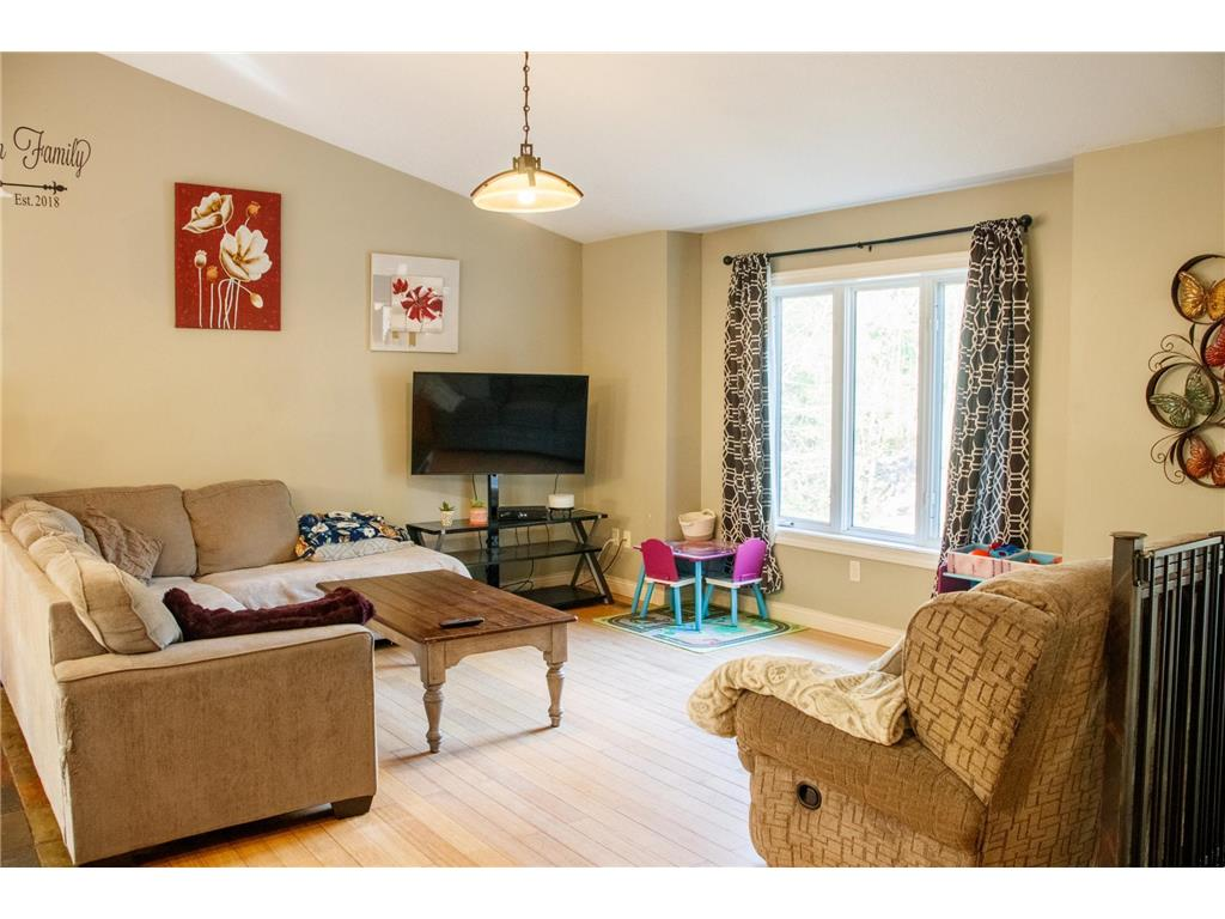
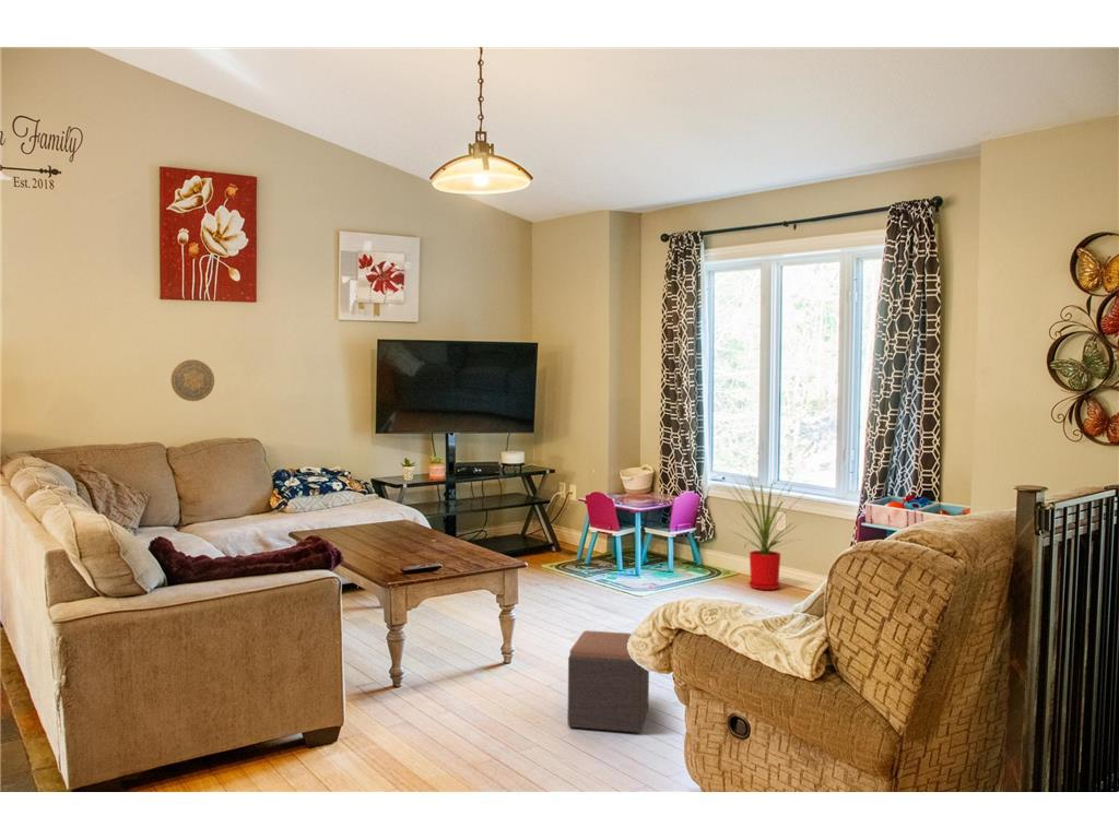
+ house plant (766, 531)
+ decorative plate (192, 380)
+ footstool (609, 677)
